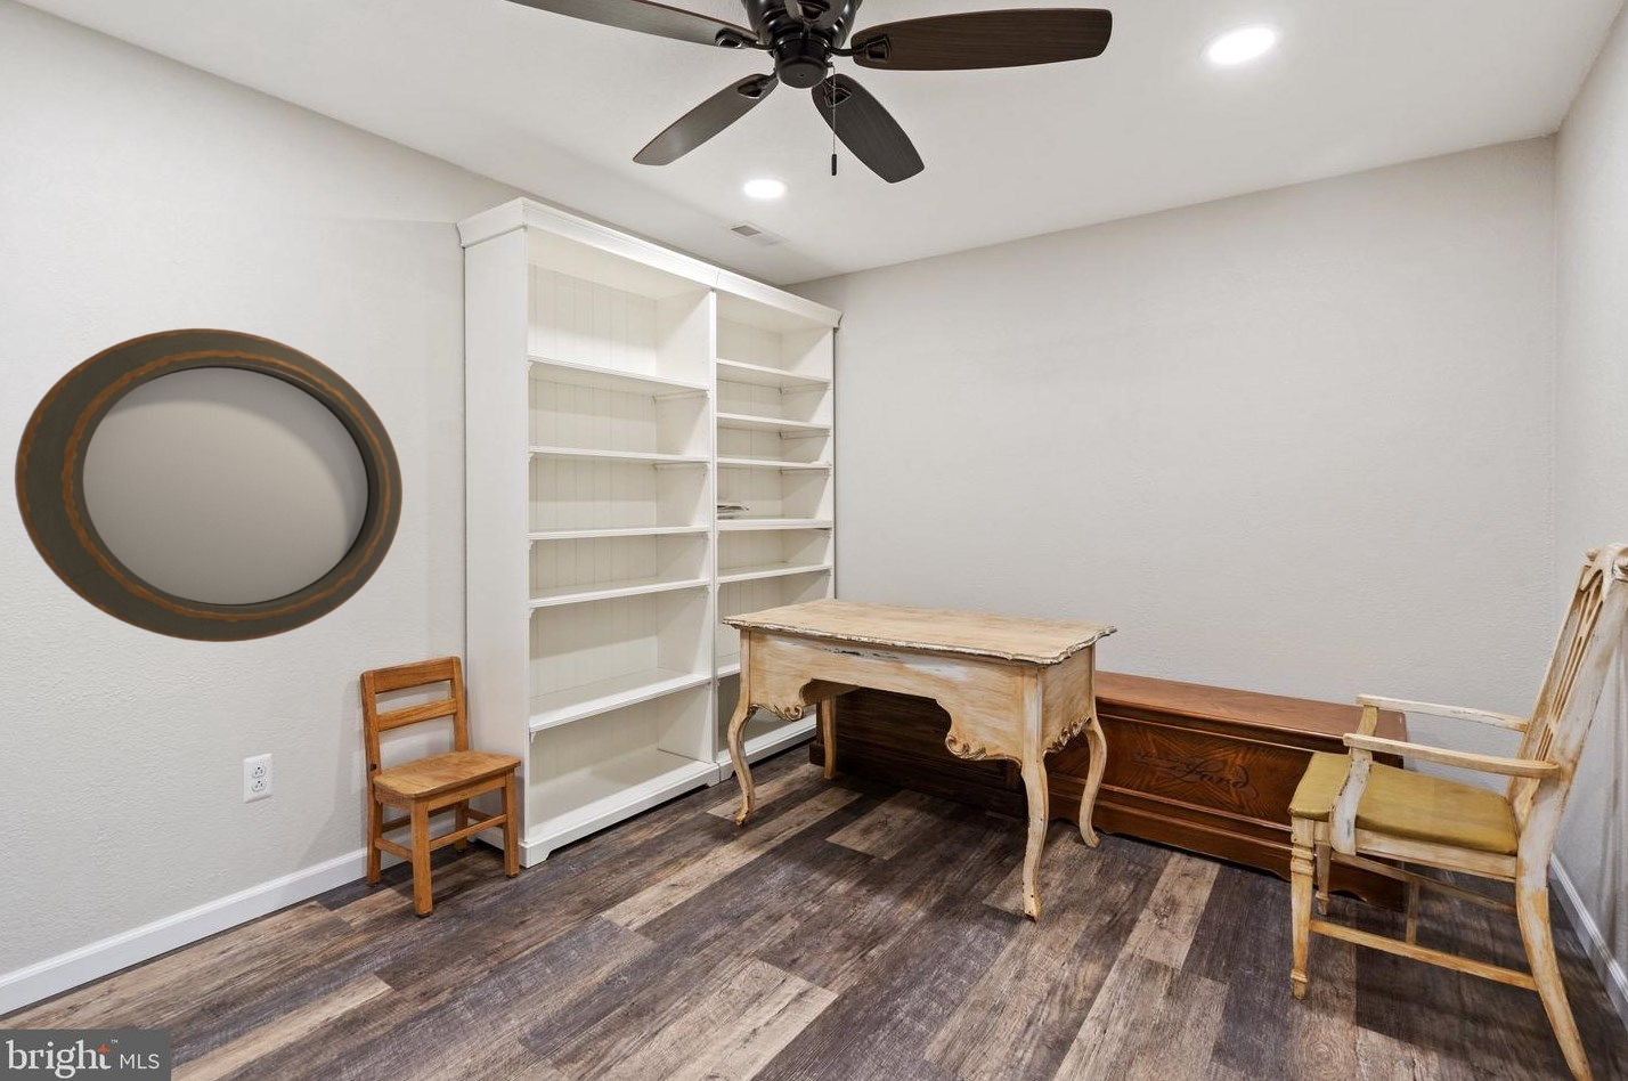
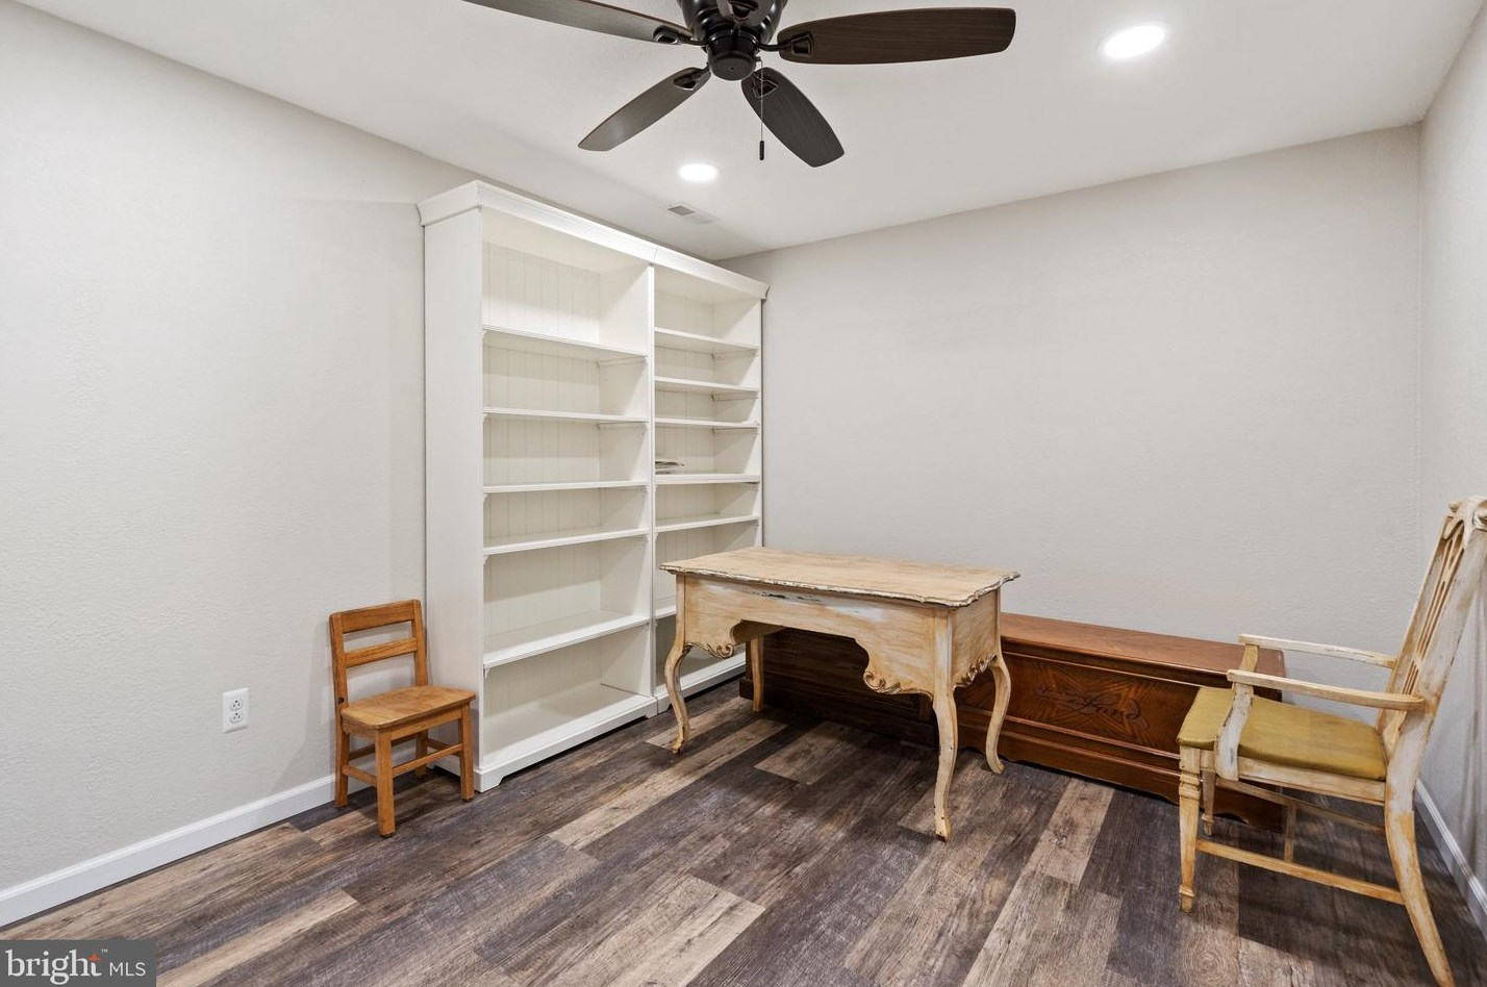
- home mirror (244, 487)
